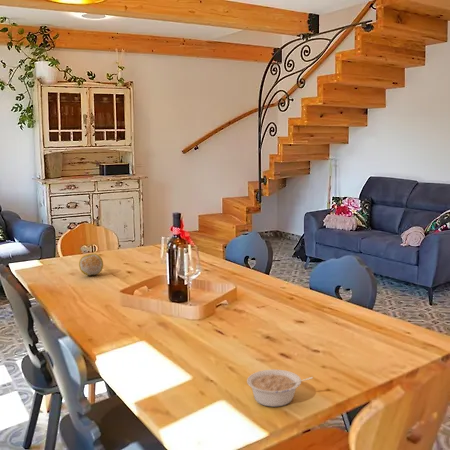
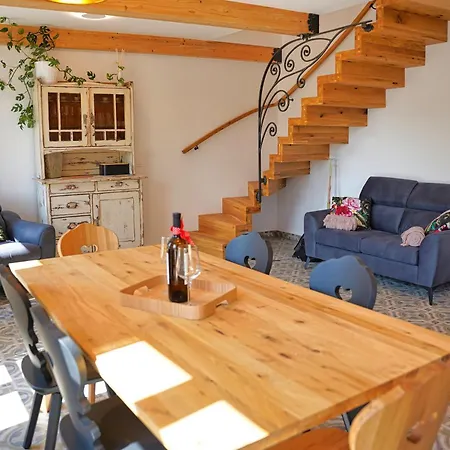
- fruit (91, 264)
- legume (275, 386)
